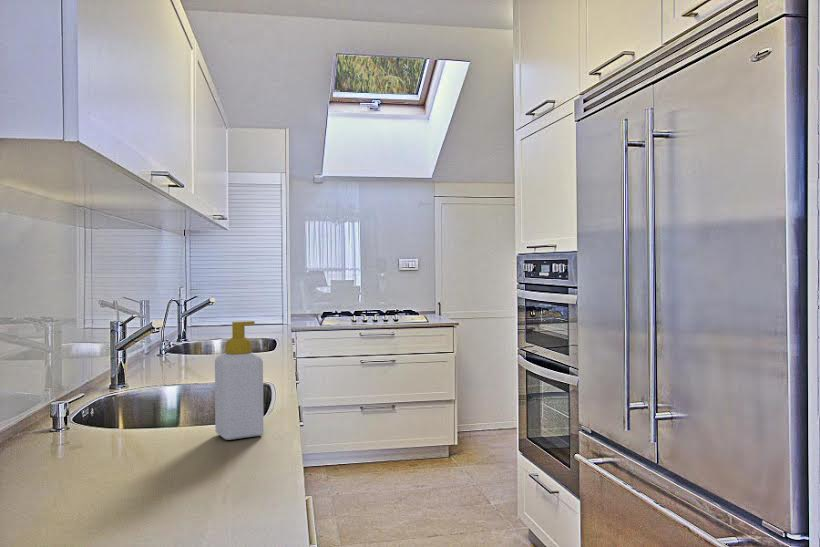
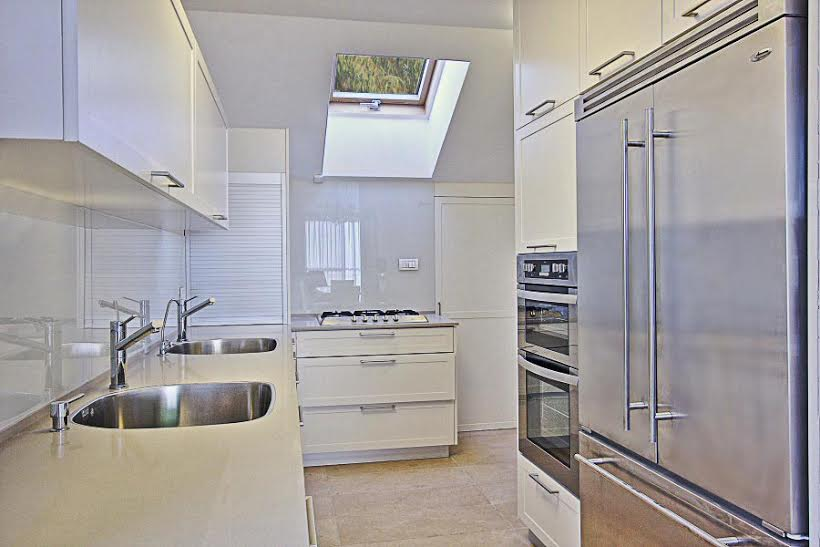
- soap bottle (238, 378)
